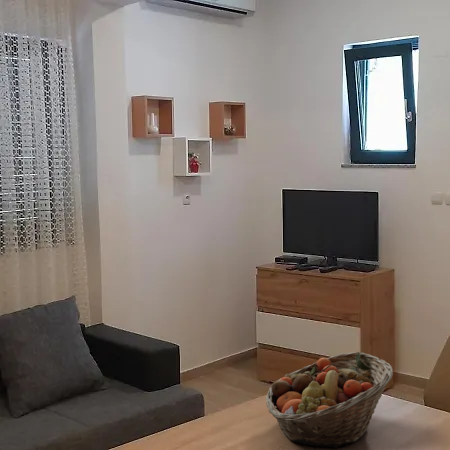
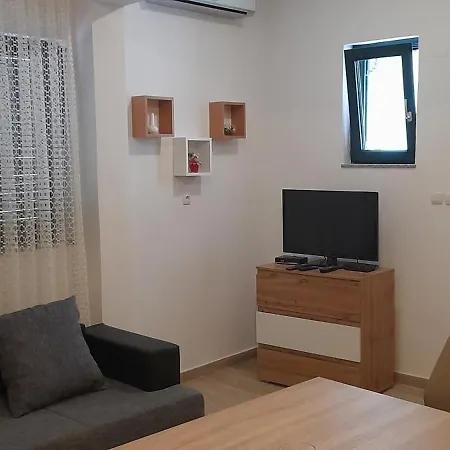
- fruit basket (328, 395)
